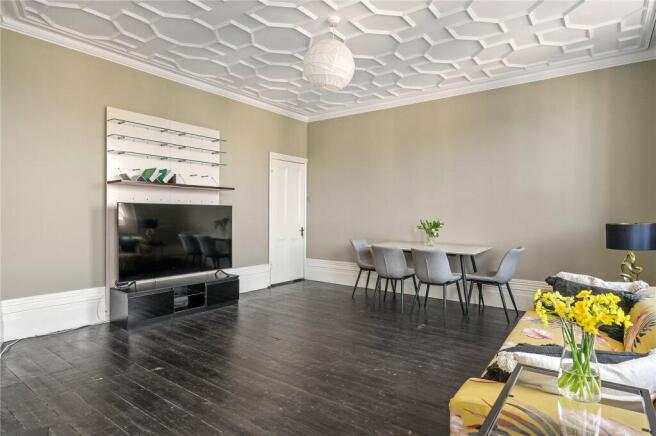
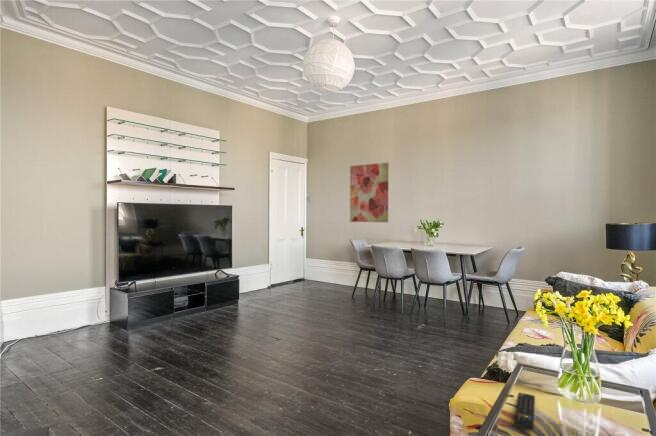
+ remote control (525, 409)
+ wall art (368, 193)
